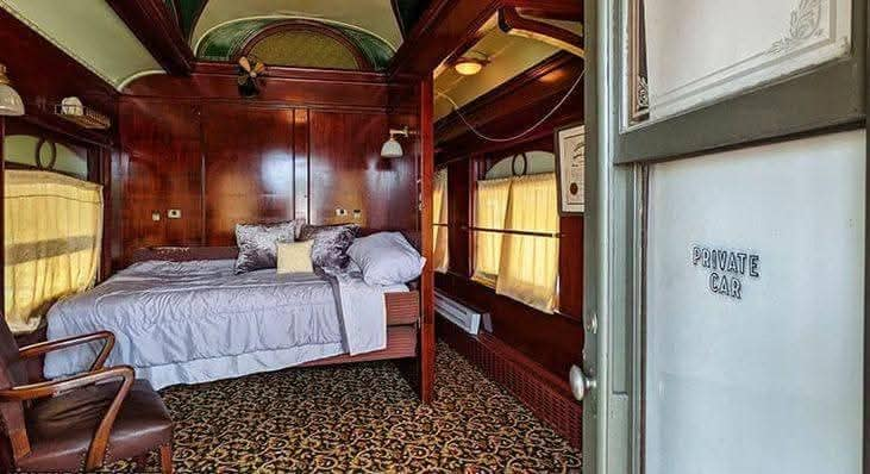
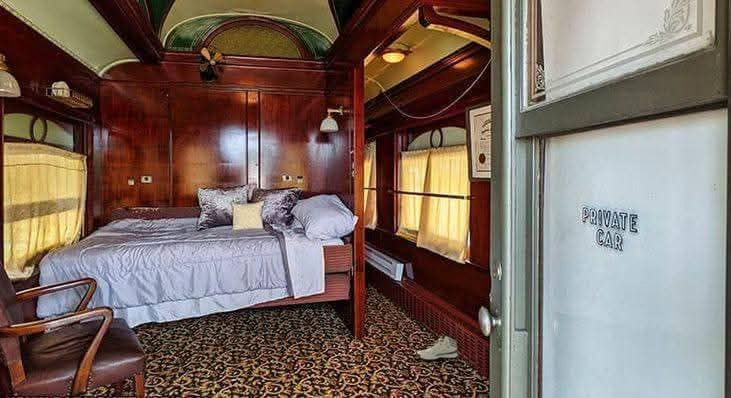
+ sneaker (436, 345)
